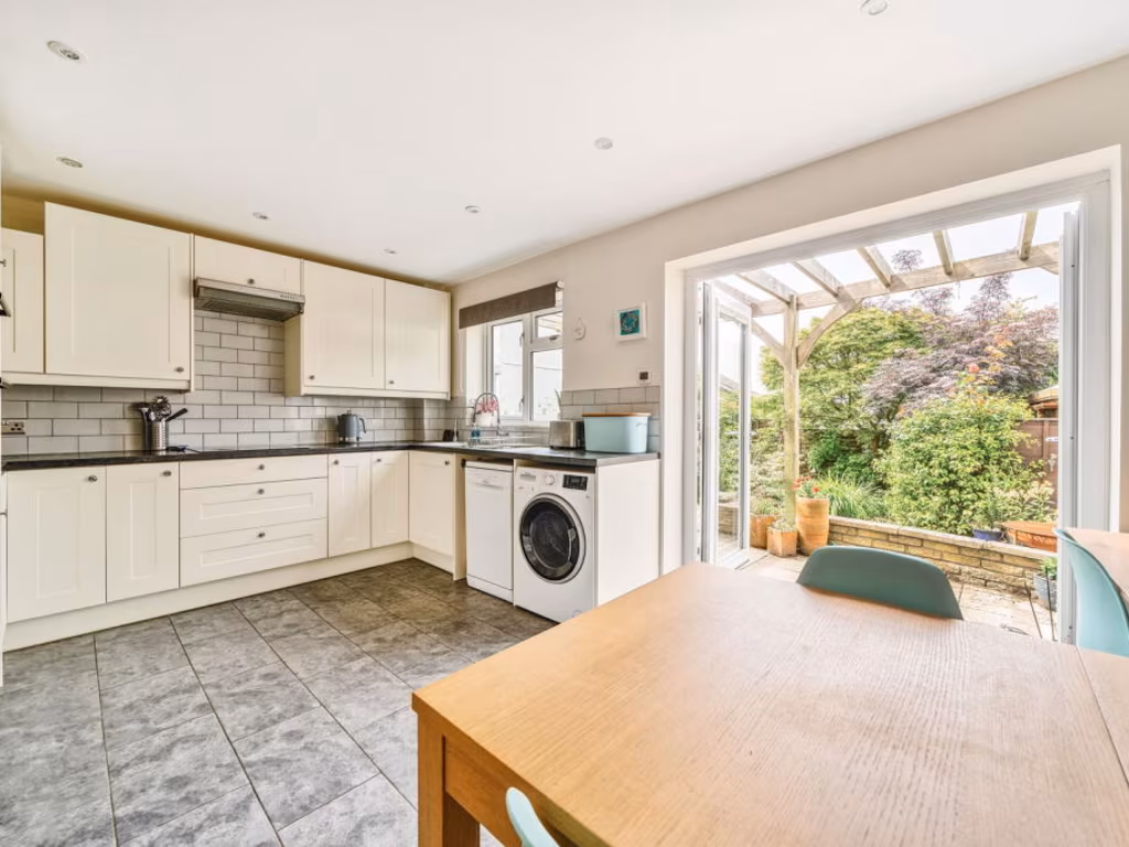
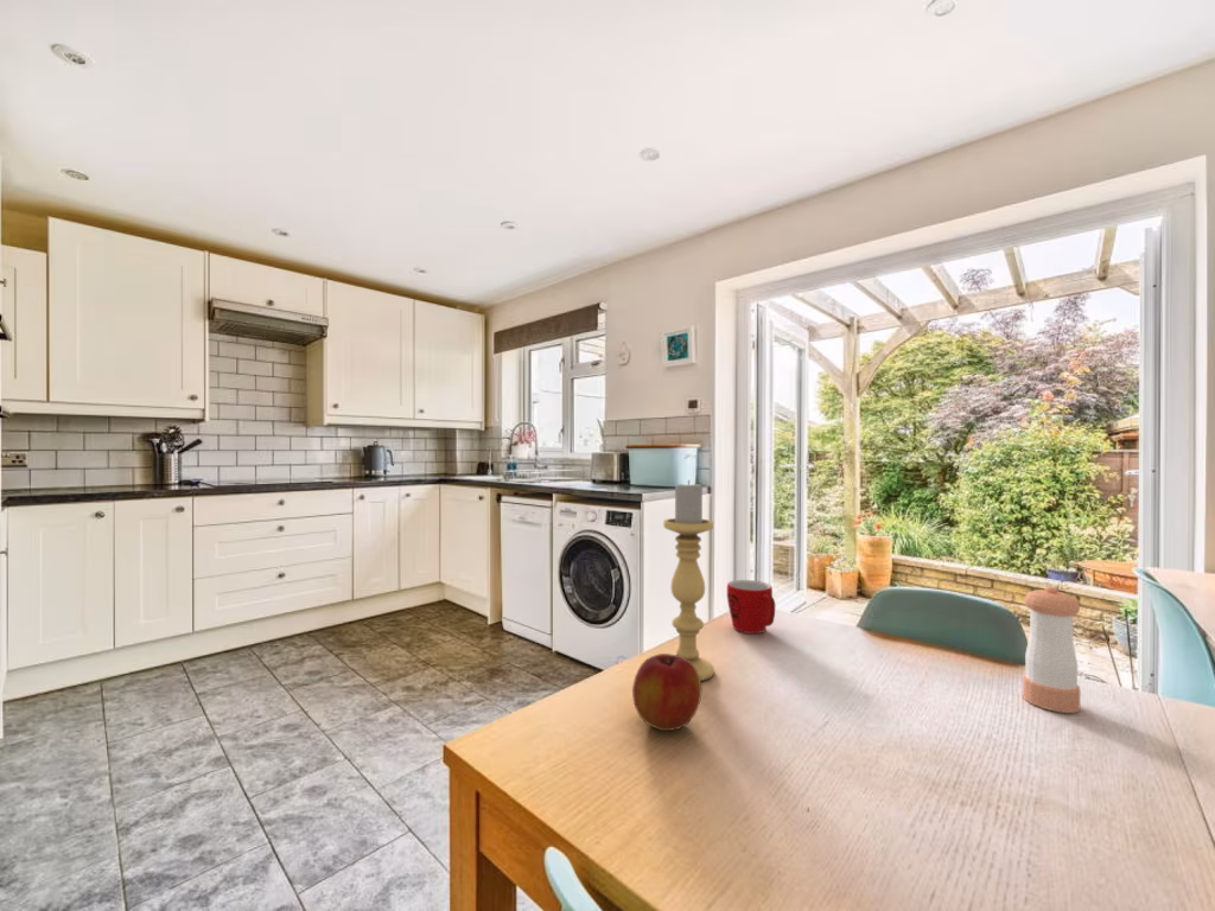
+ apple (666, 689)
+ mug (753, 609)
+ pepper shaker (1050, 644)
+ candle holder (687, 574)
